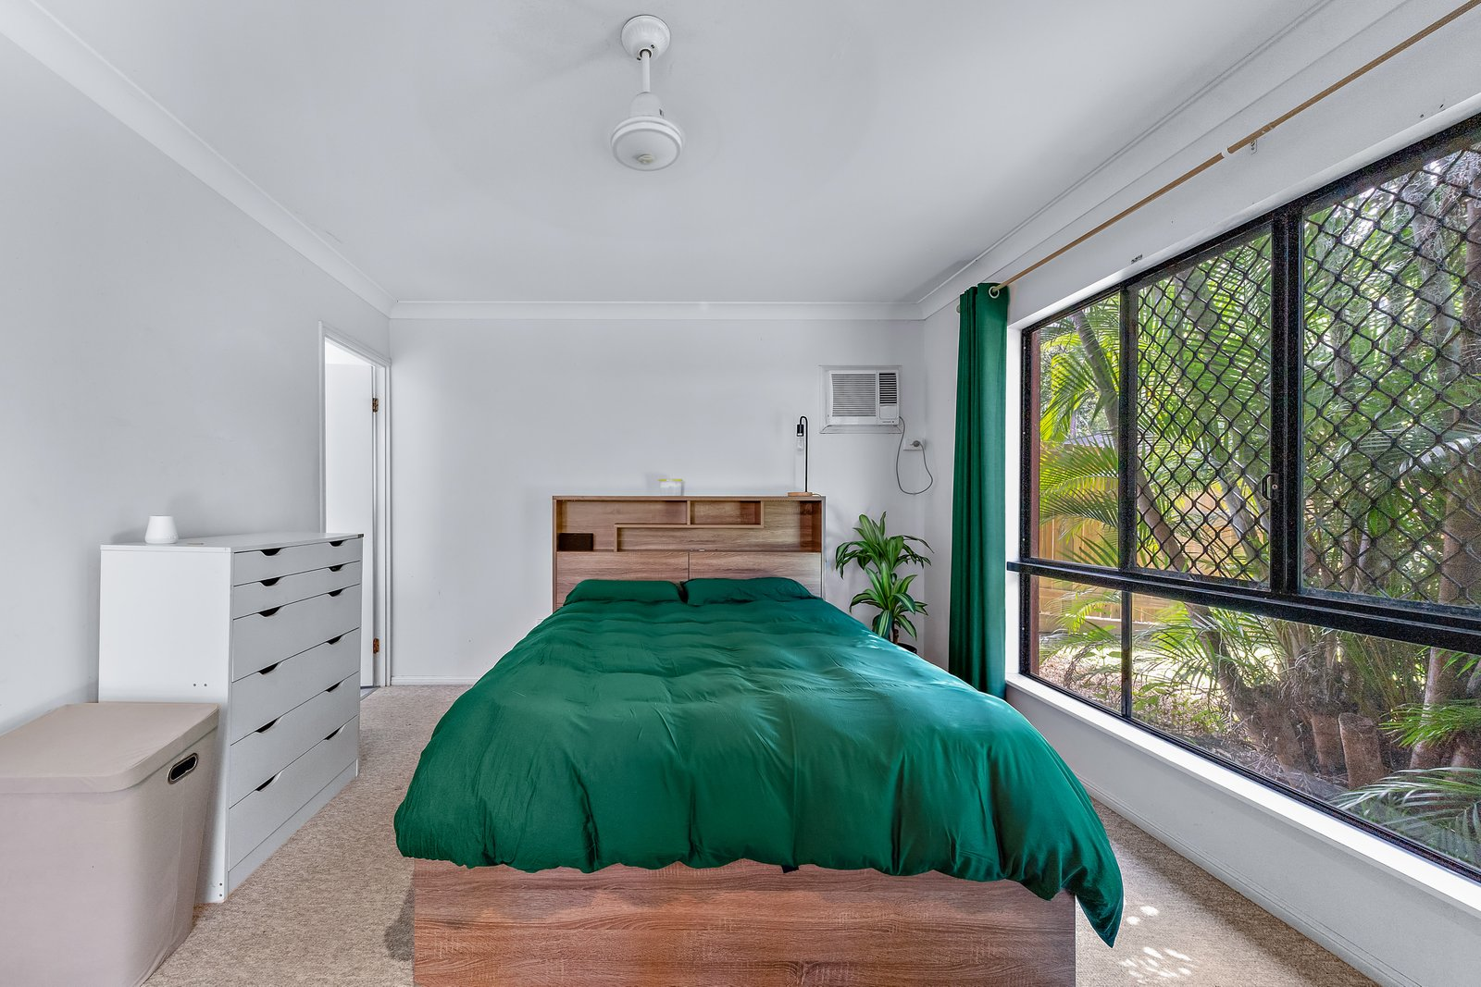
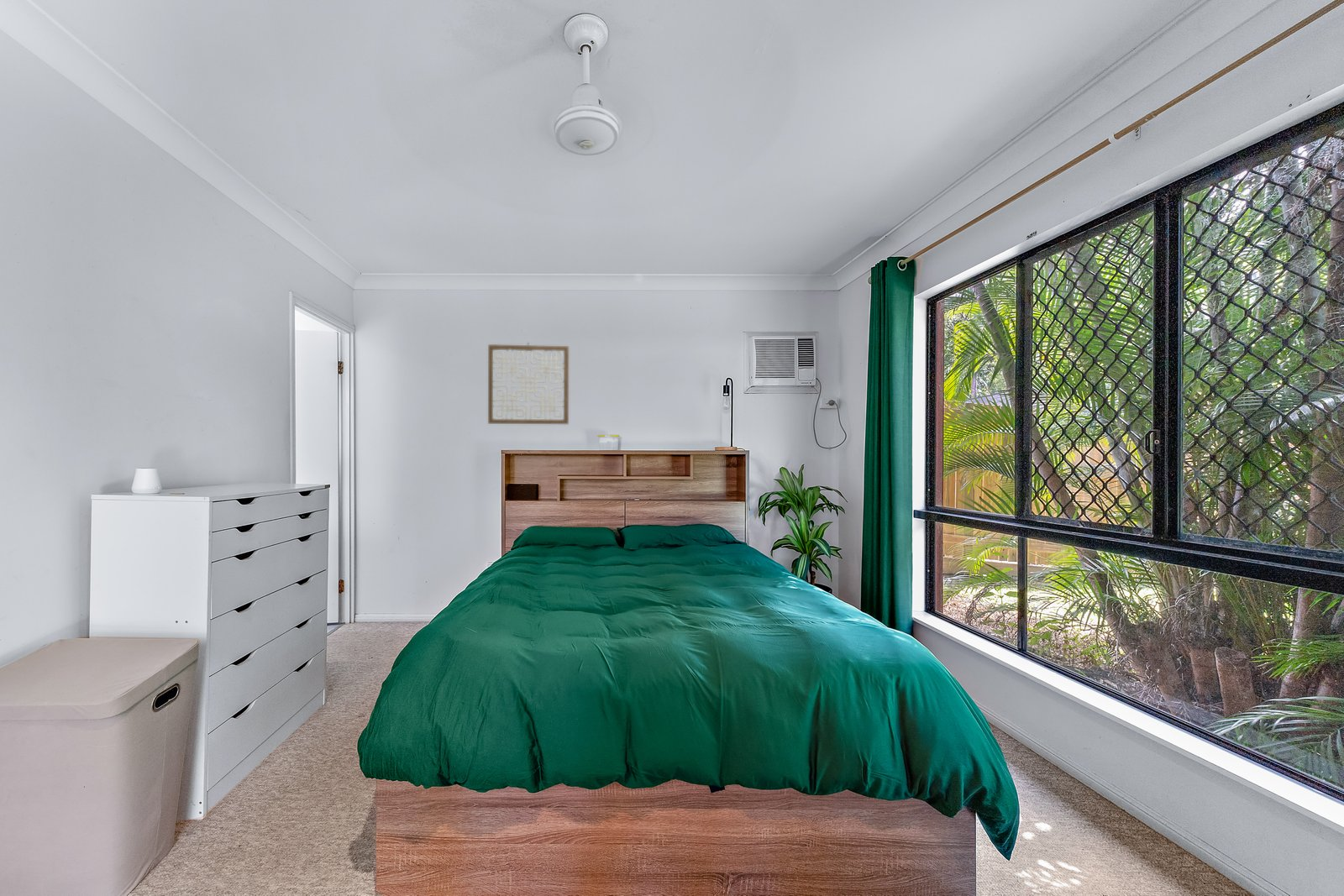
+ wall art (528, 382)
